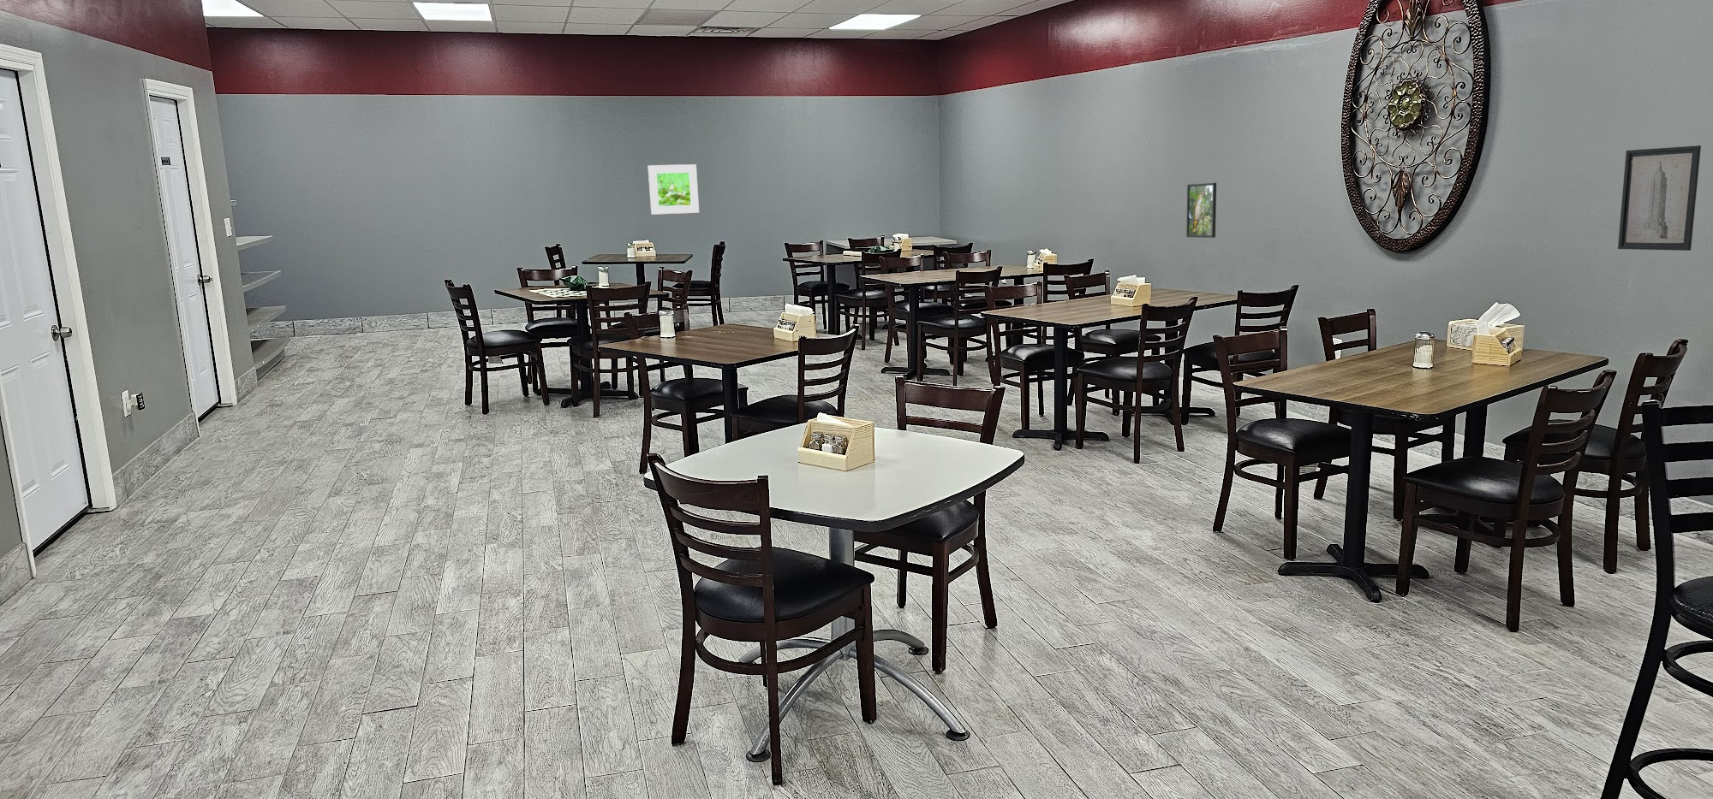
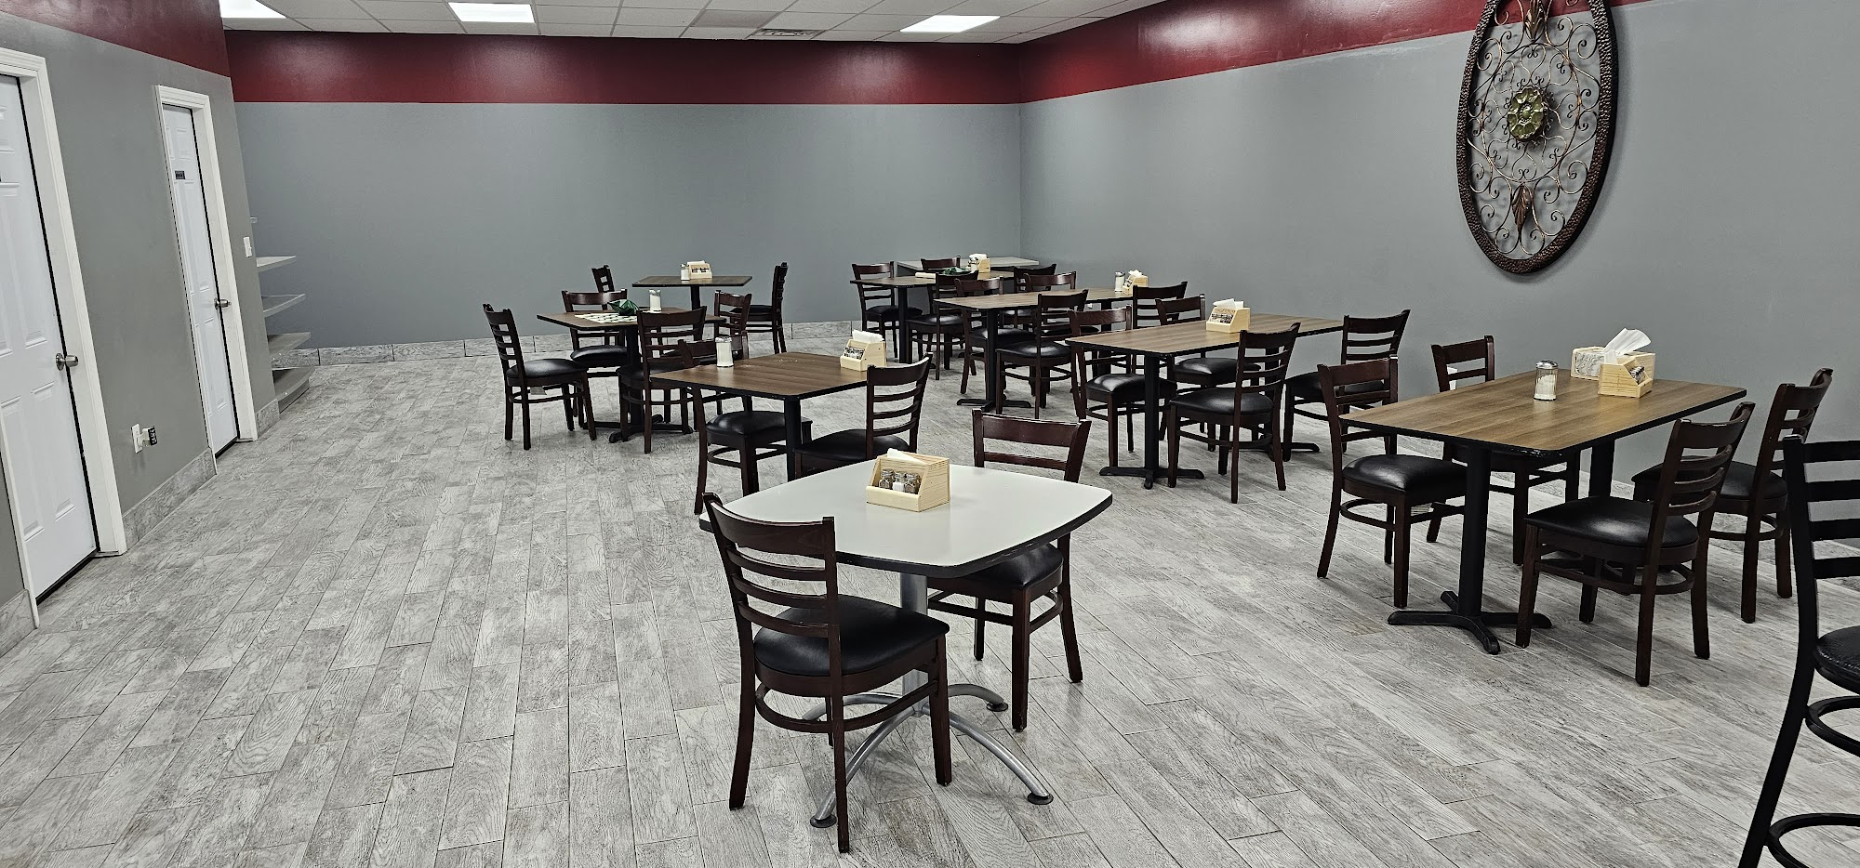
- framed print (673, 189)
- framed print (1201, 211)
- wall art (1657, 199)
